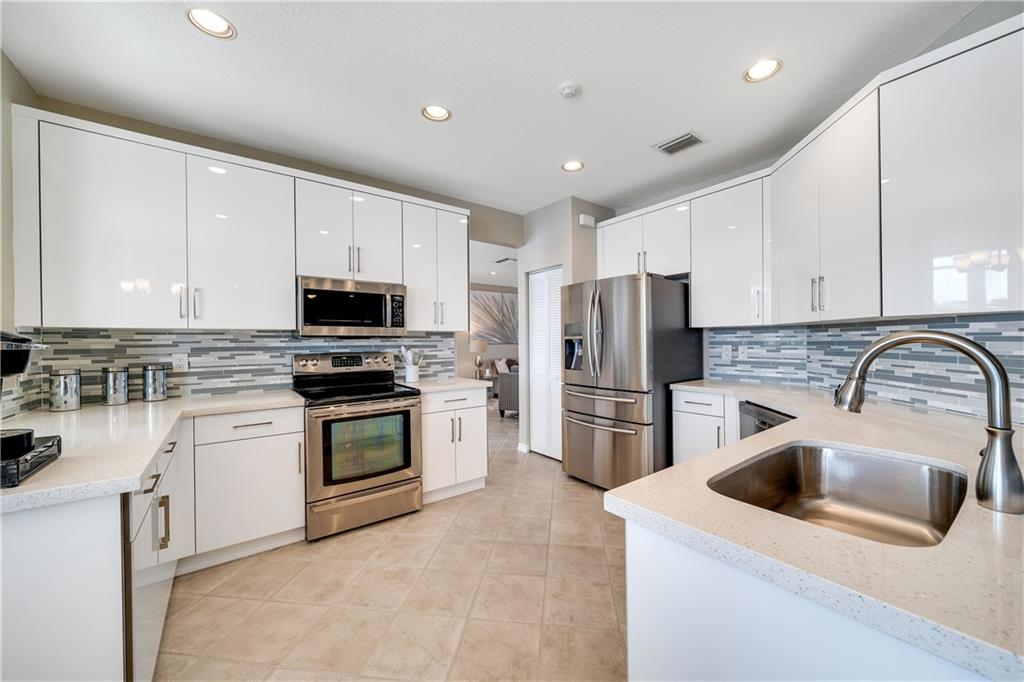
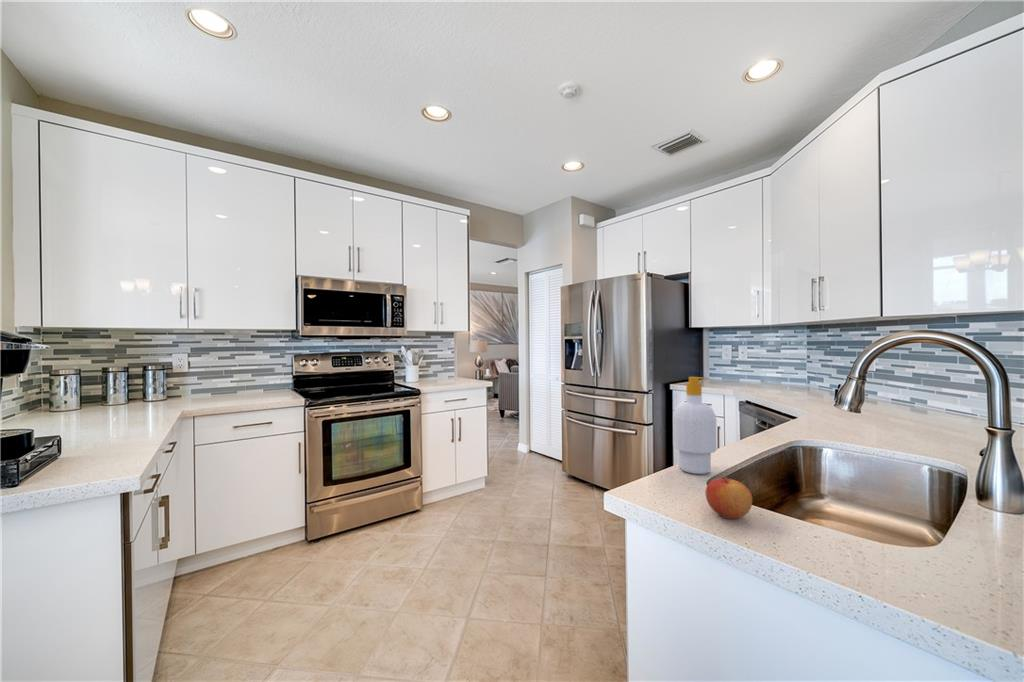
+ soap bottle (694, 423)
+ apple (728, 495)
